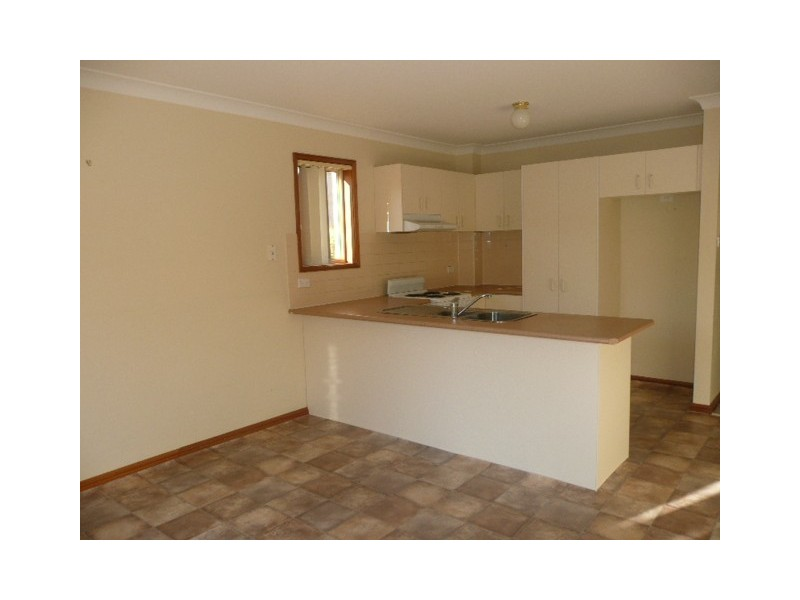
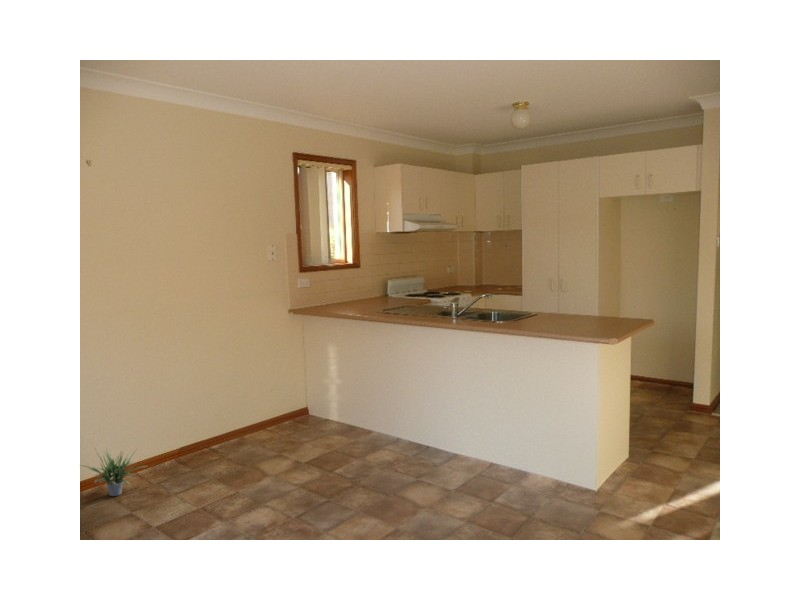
+ potted plant (113, 467)
